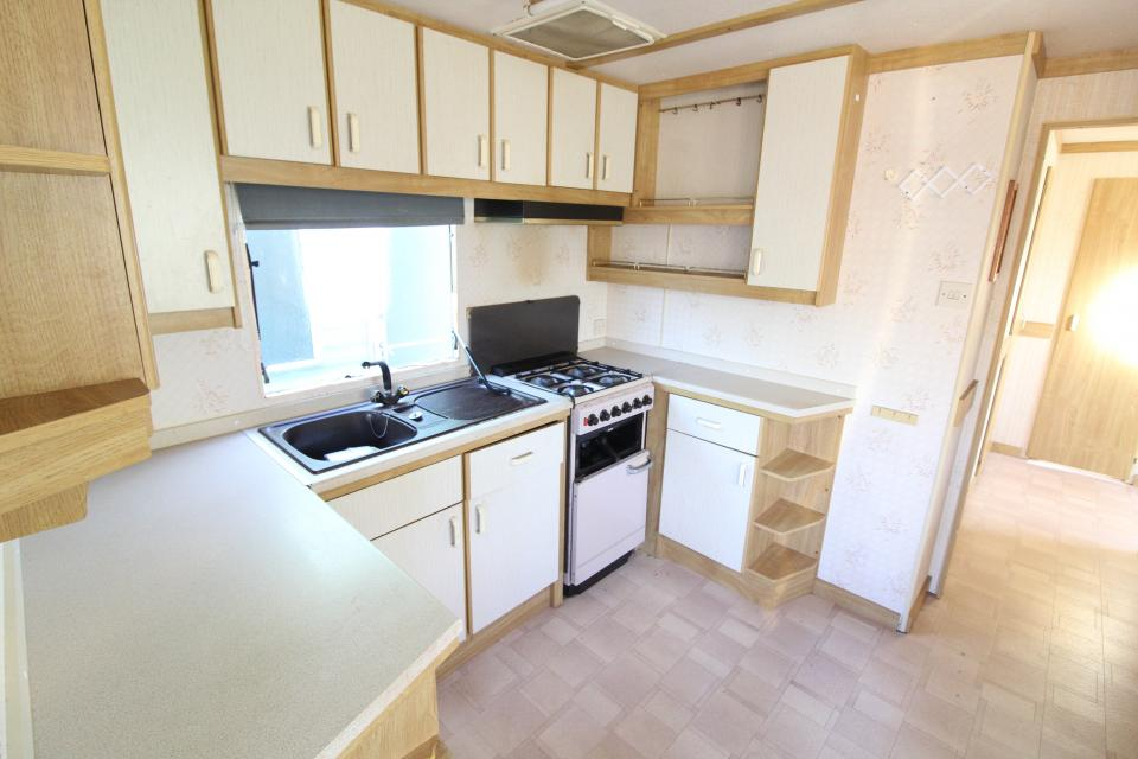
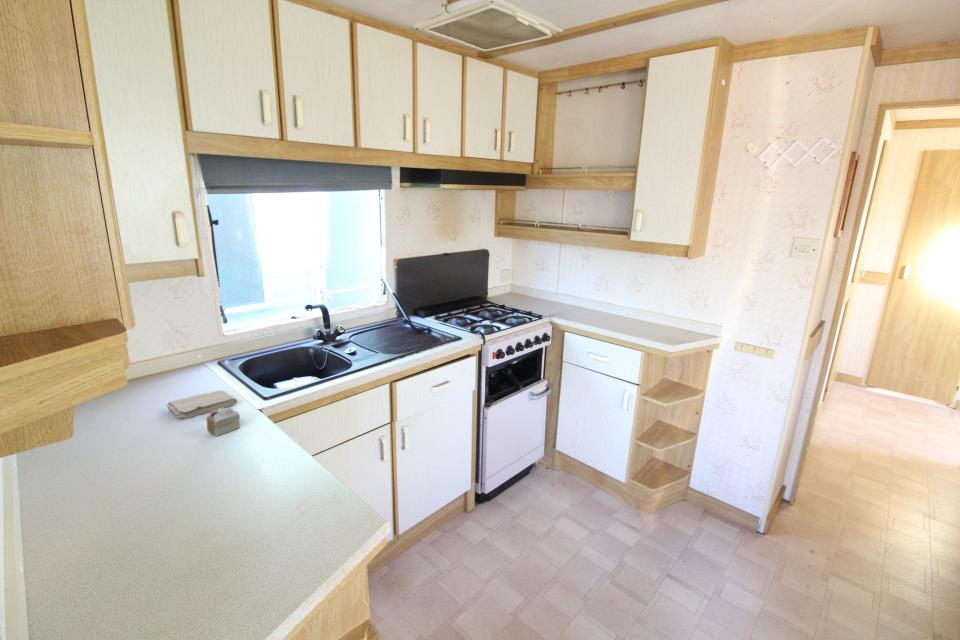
+ washcloth (201, 402)
+ cake slice (223, 419)
